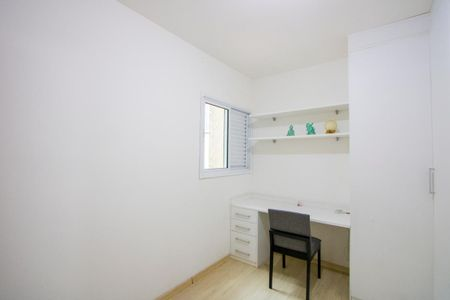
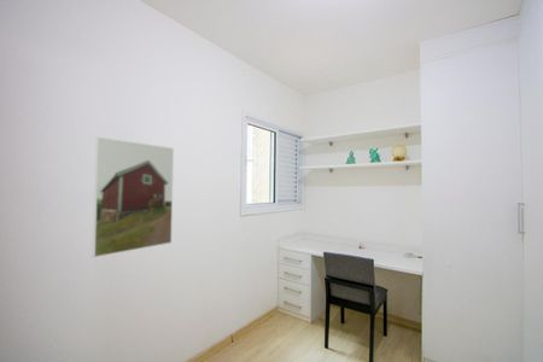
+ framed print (138, 195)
